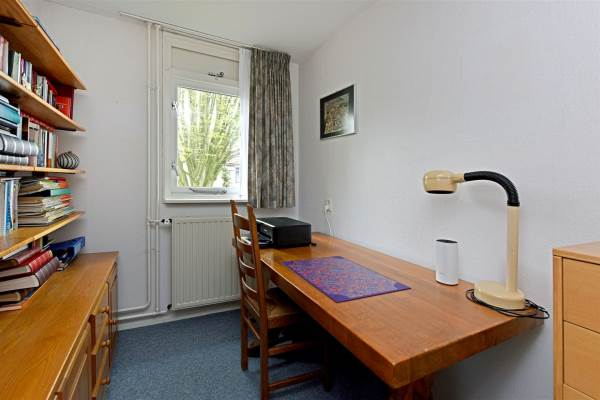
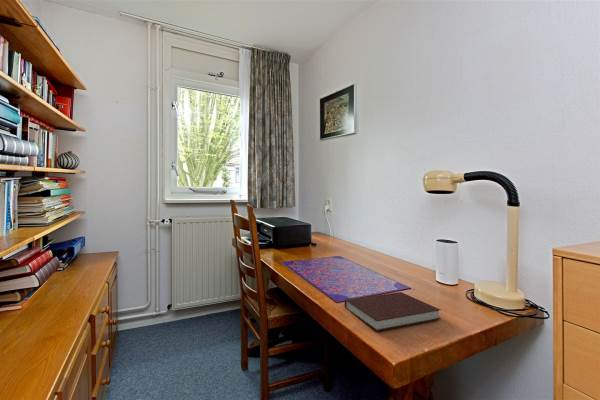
+ notebook (390, 308)
